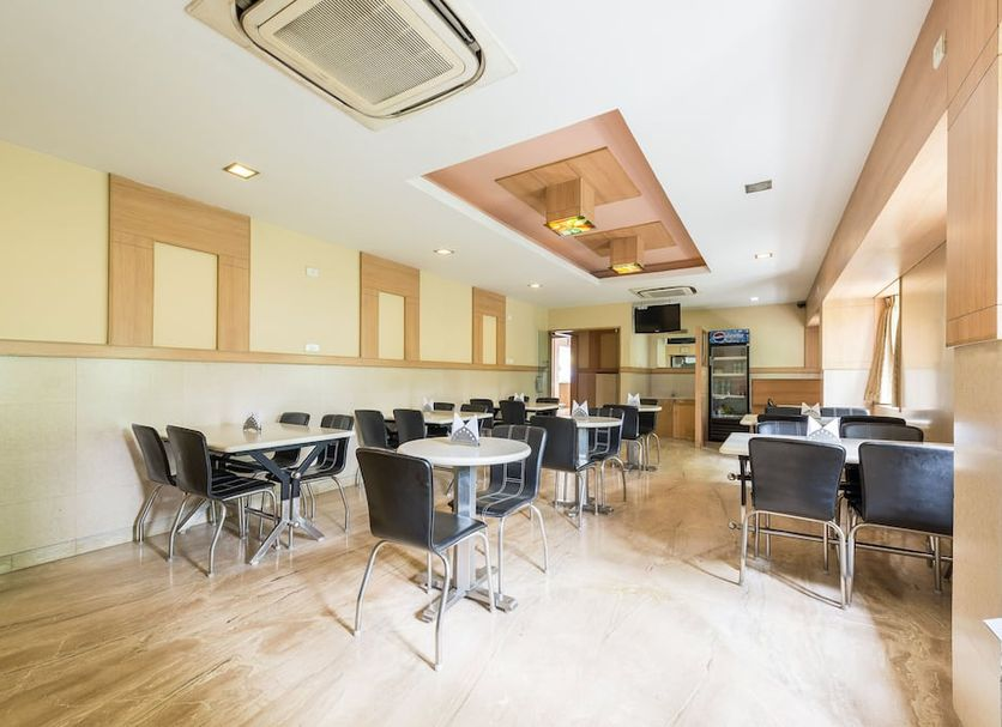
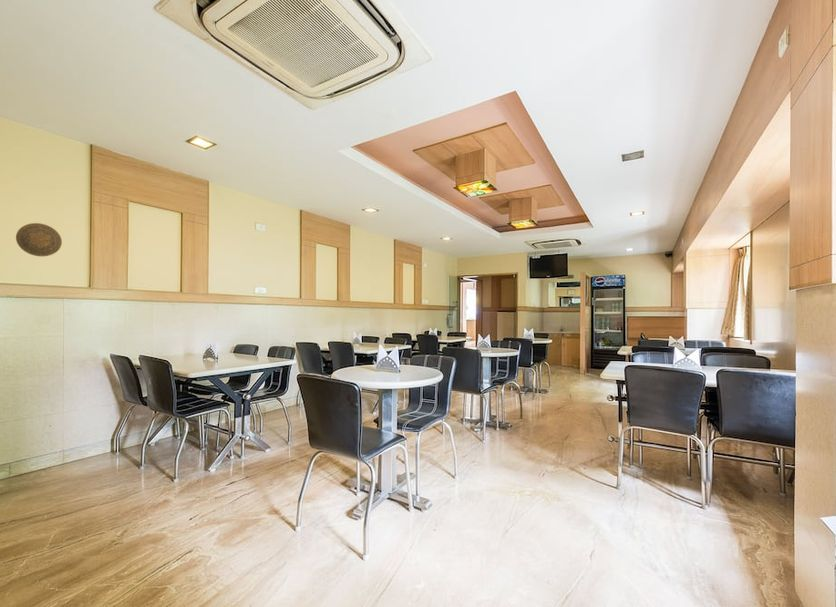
+ decorative plate (40, 239)
